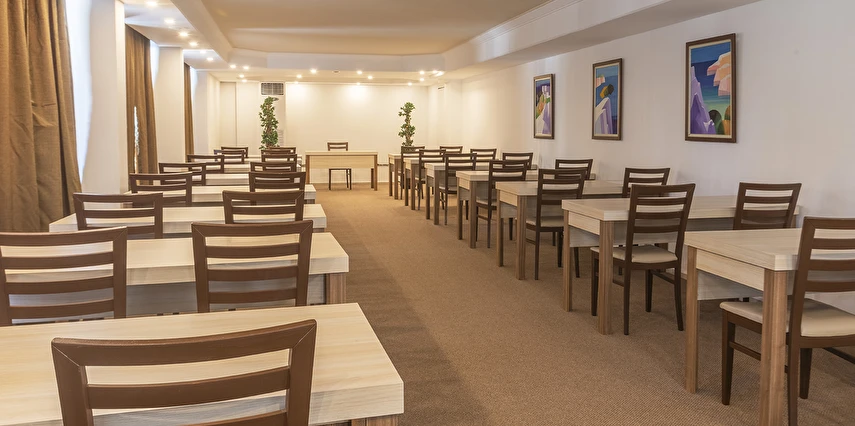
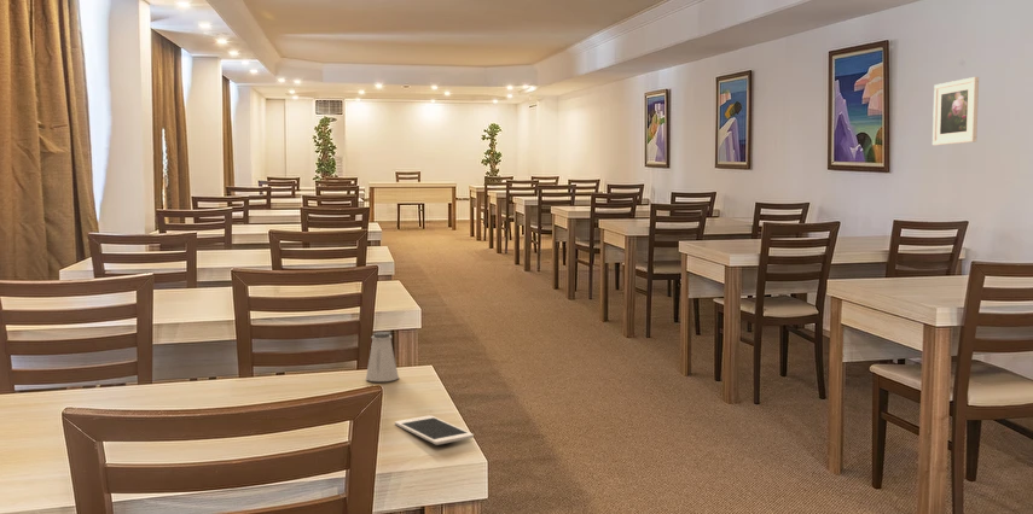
+ cell phone (433, 428)
+ saltshaker (382, 355)
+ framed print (954, 112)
